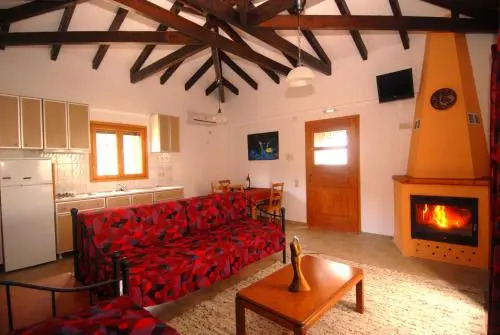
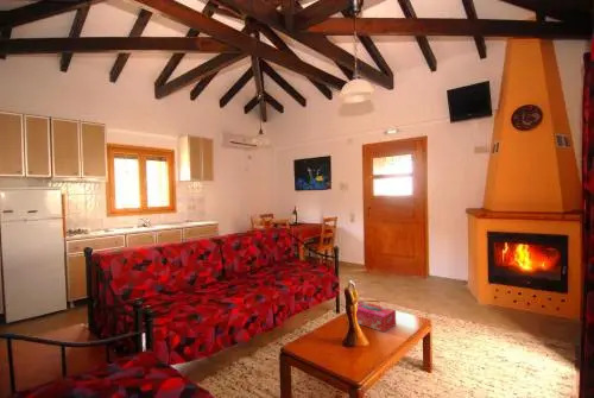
+ tissue box (371, 315)
